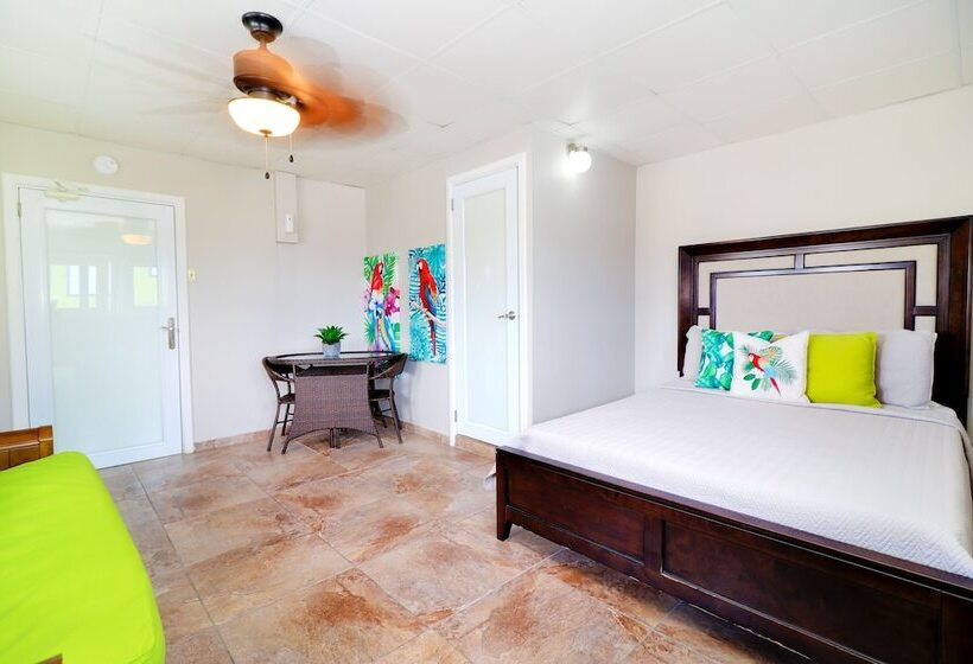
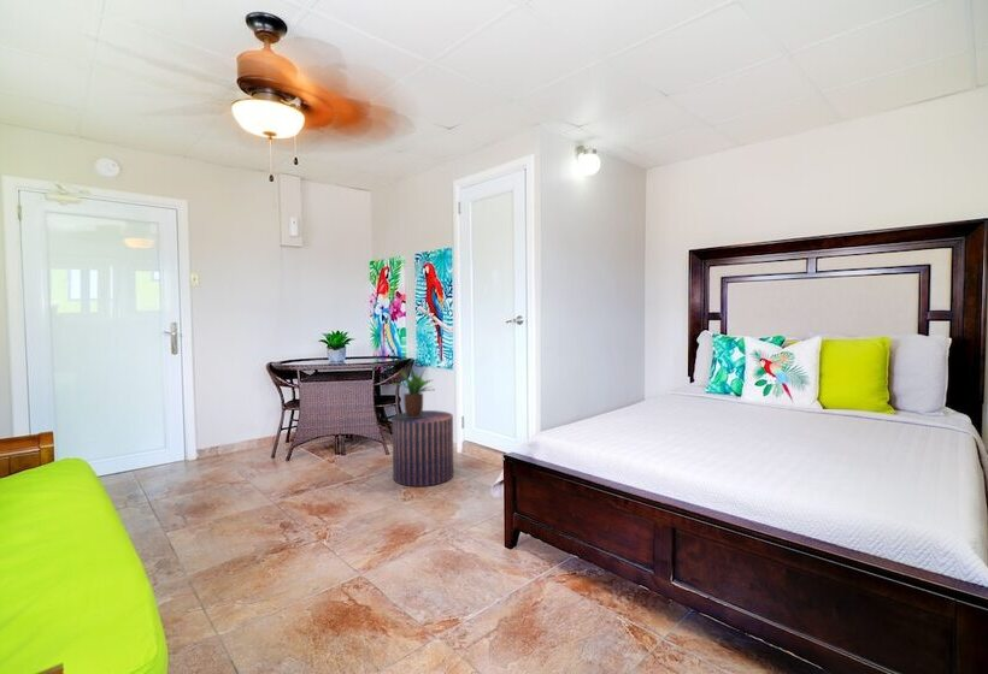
+ stool (423, 445)
+ potted plant (417, 390)
